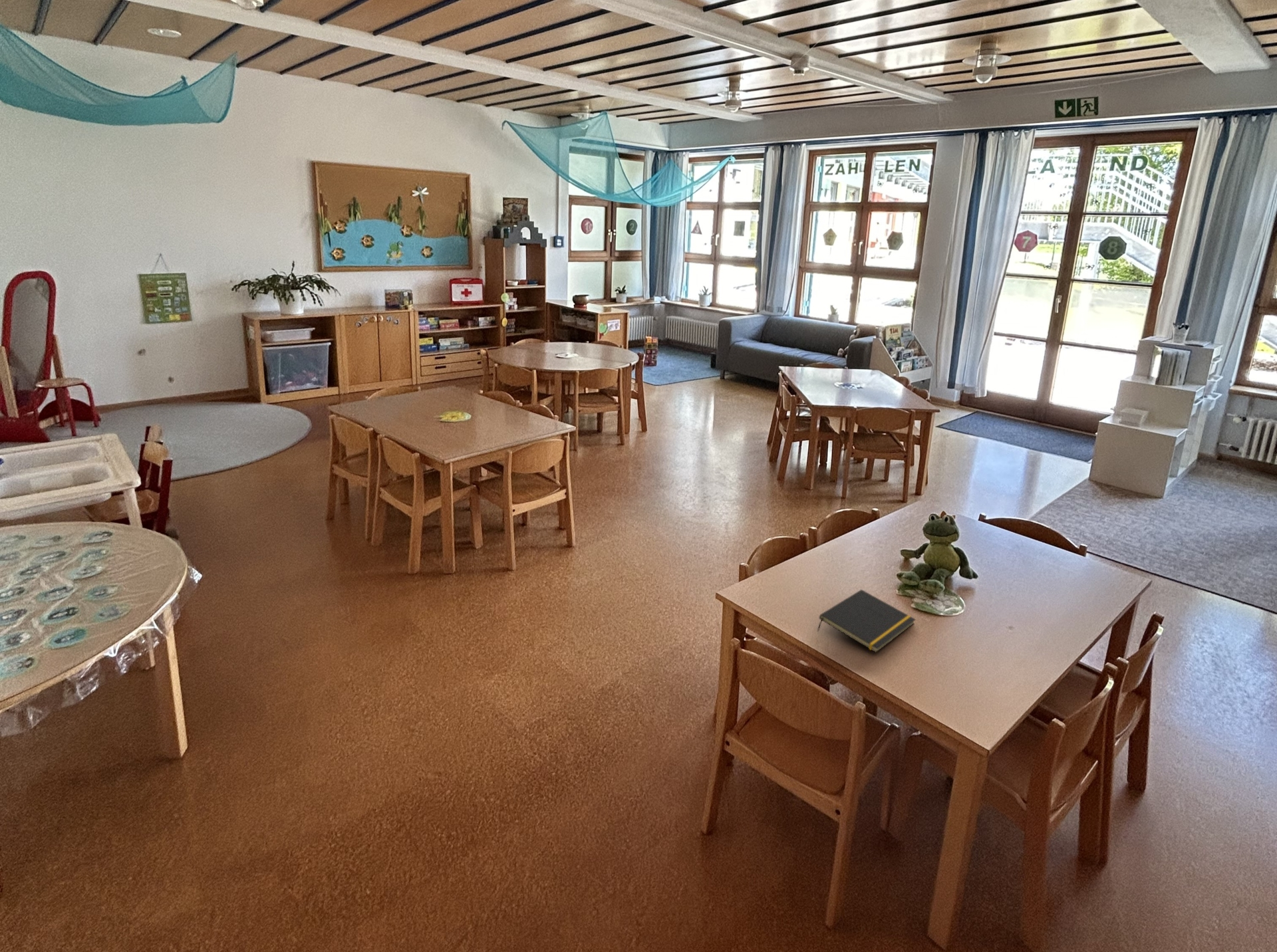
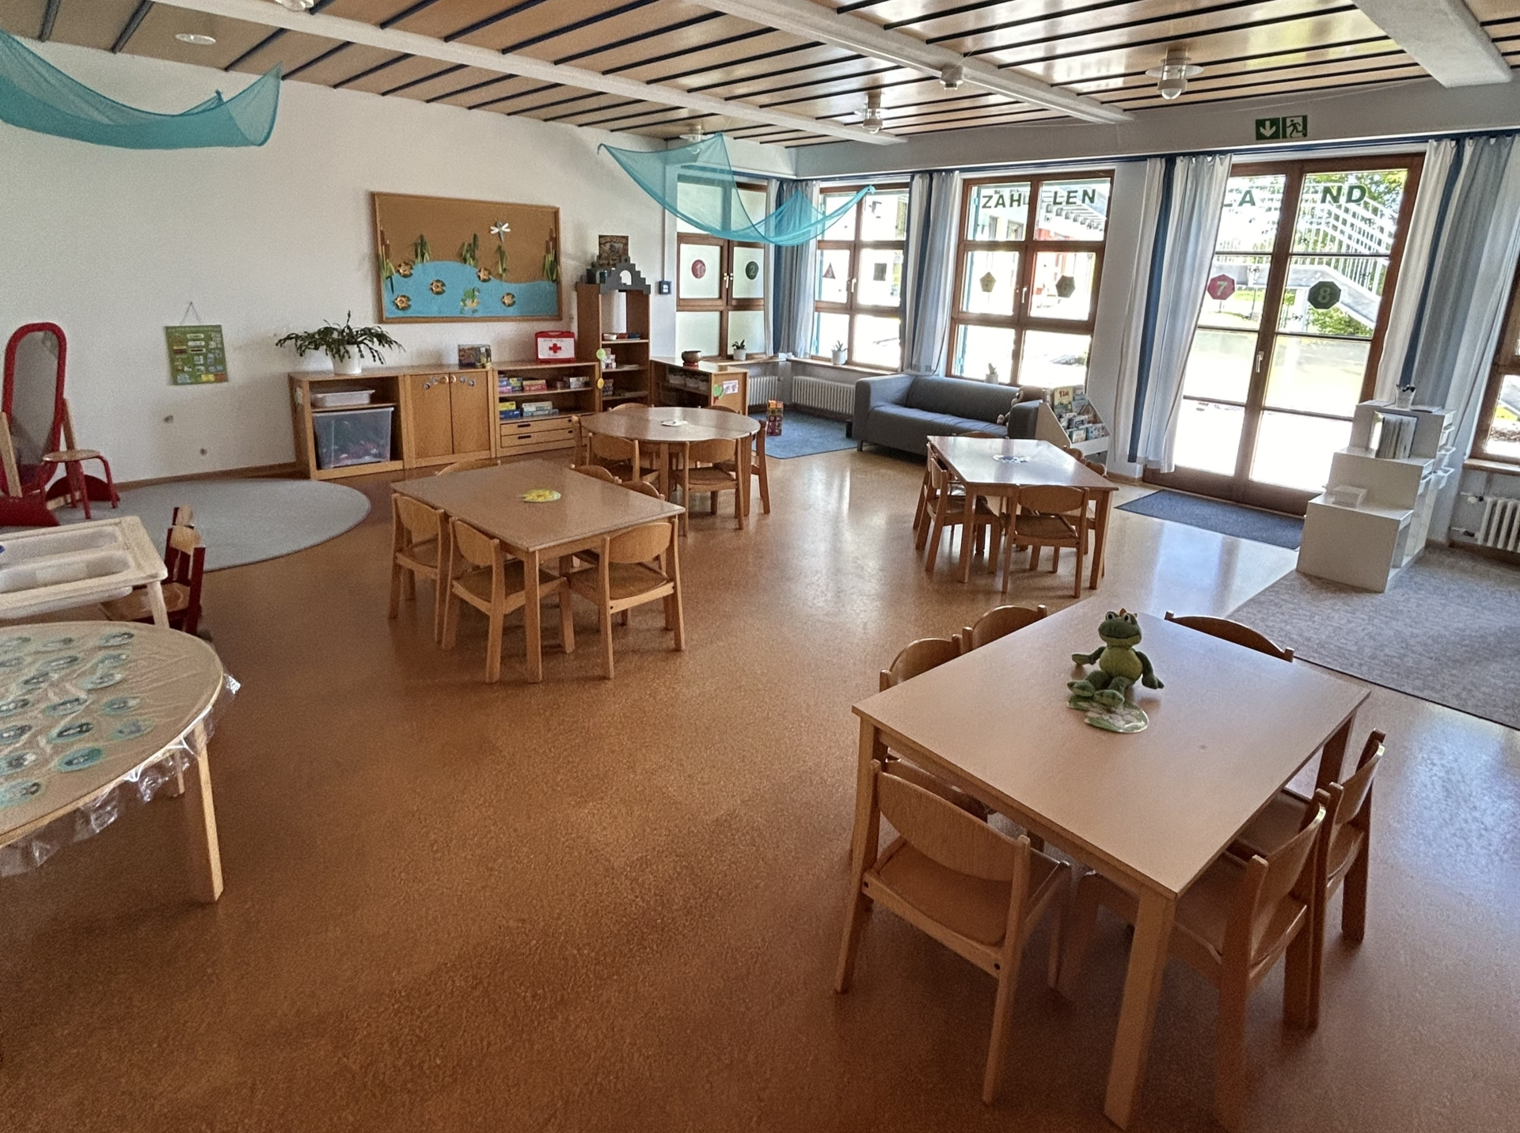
- notepad (868, 619)
